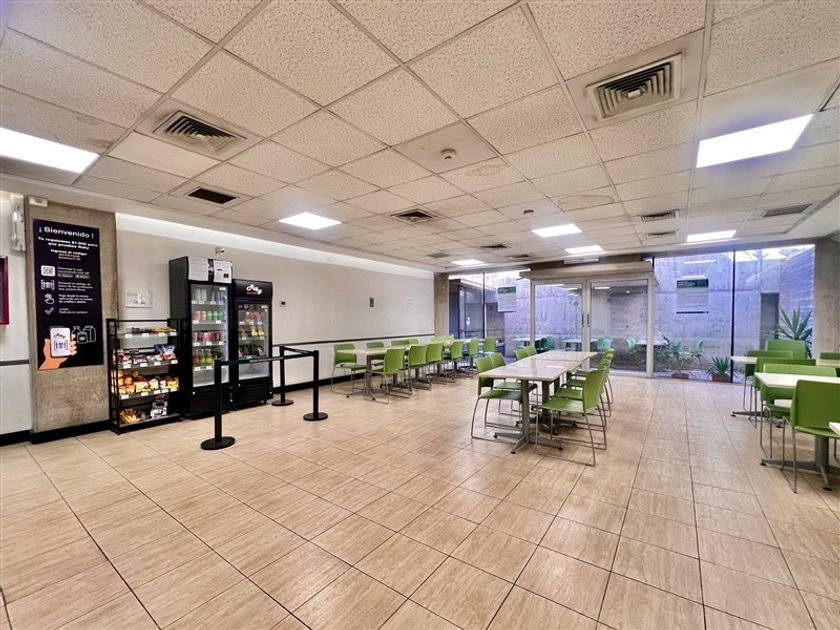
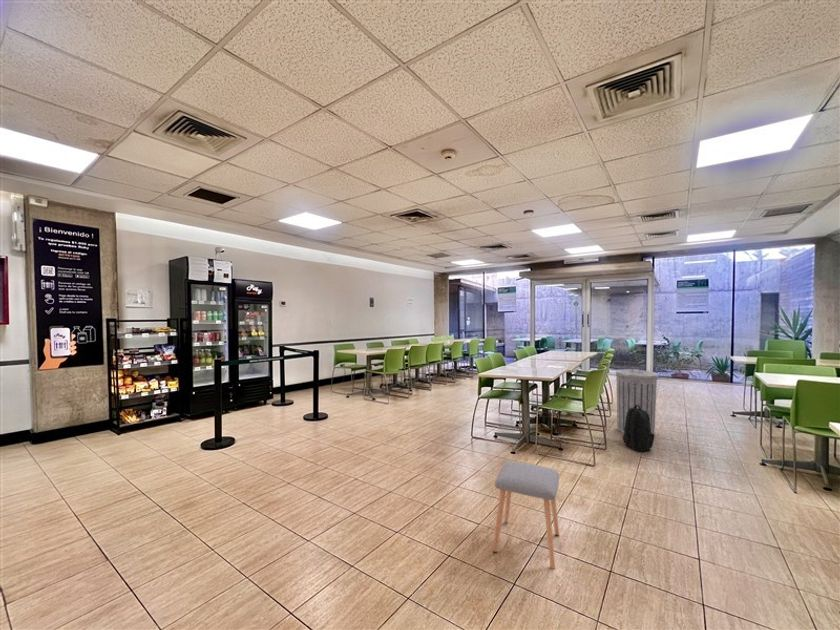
+ trash can (635, 400)
+ backpack (637, 426)
+ stool (527, 495)
